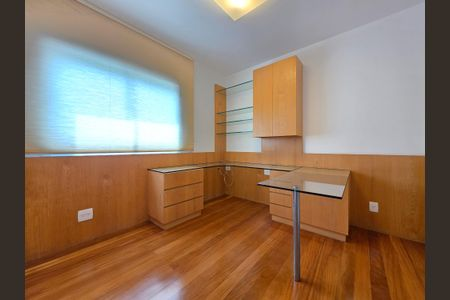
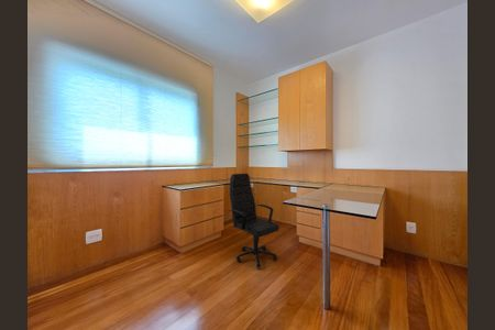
+ office chair (252, 215)
